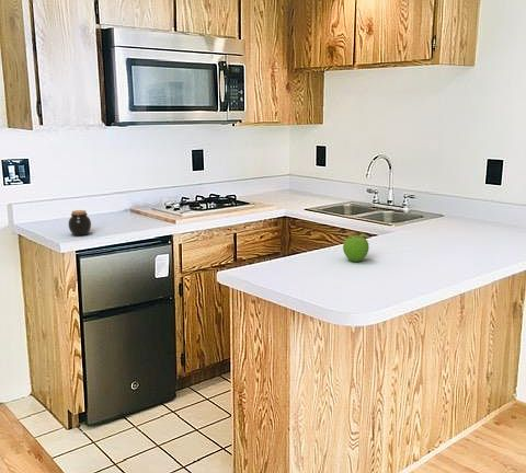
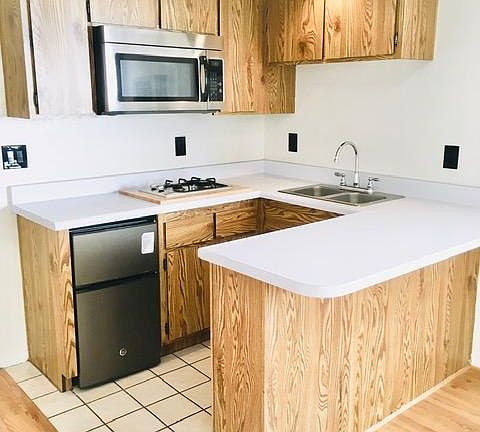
- jar (79, 222)
- fruit (355, 246)
